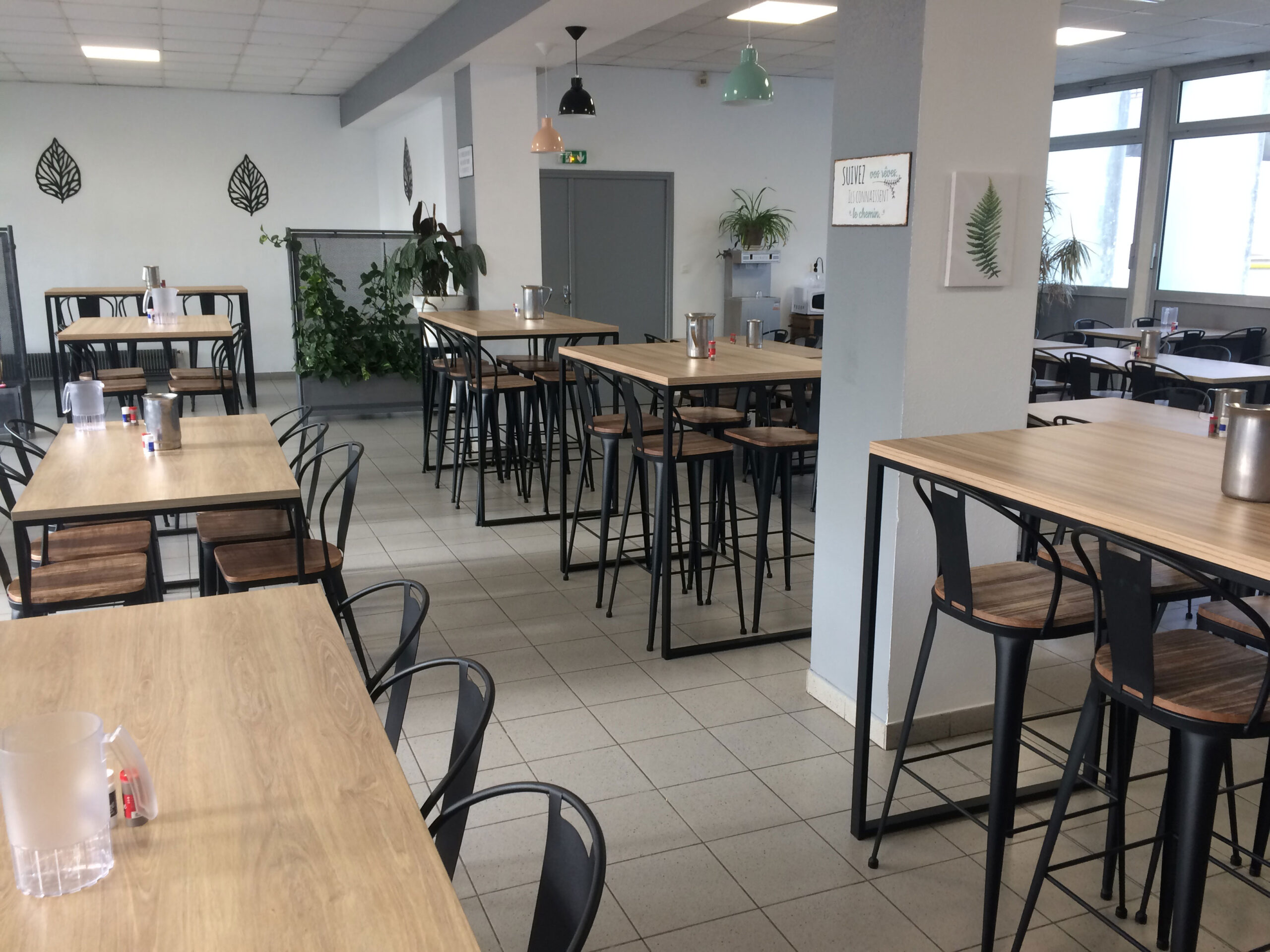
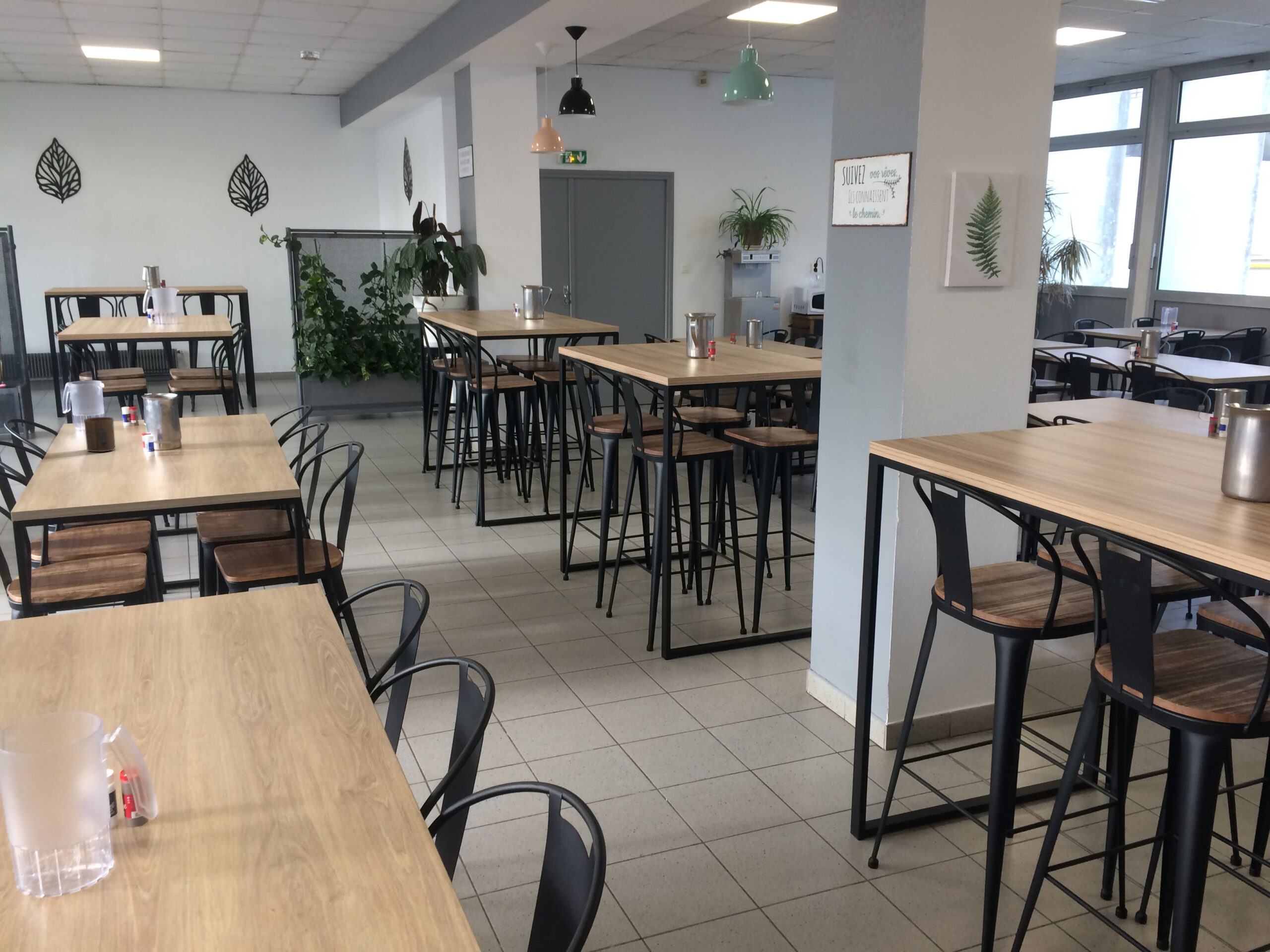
+ cup (100, 434)
+ smoke detector (310, 55)
